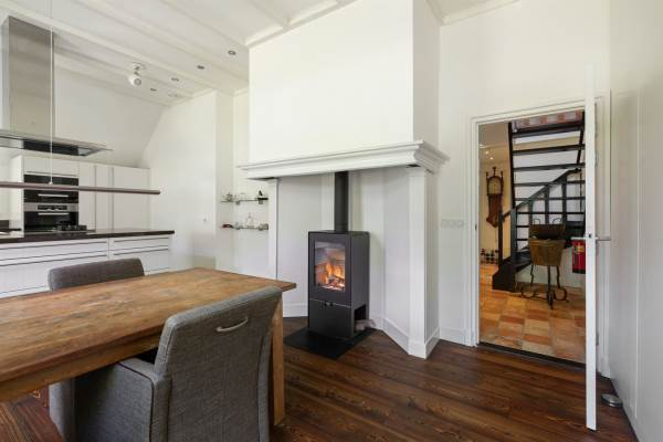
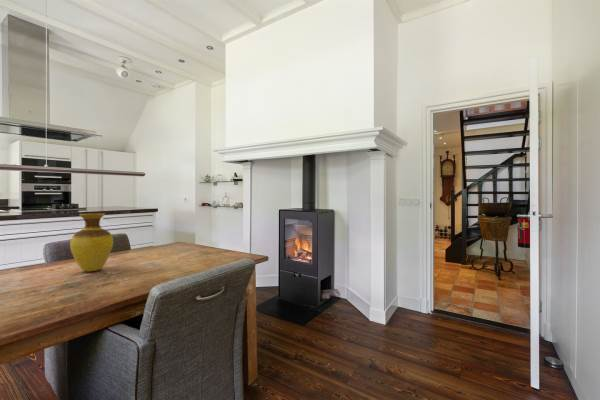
+ vase (92, 242)
